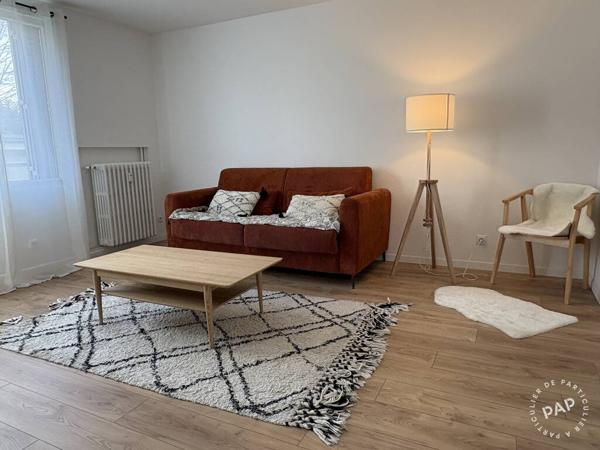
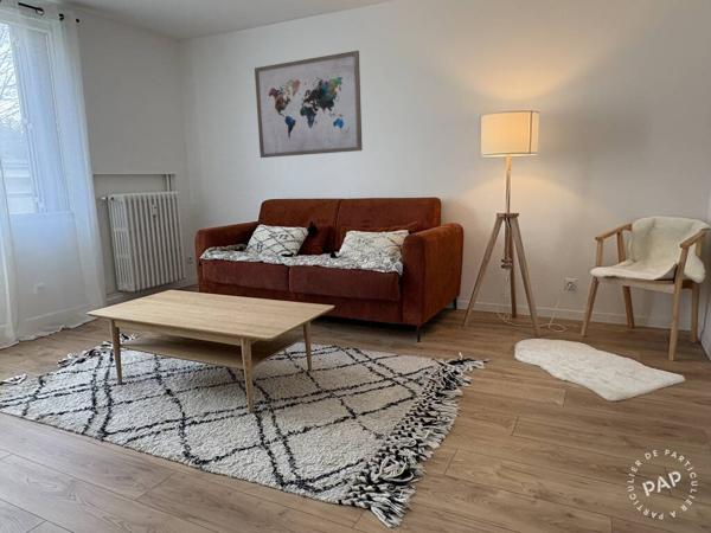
+ wall art (306, 108)
